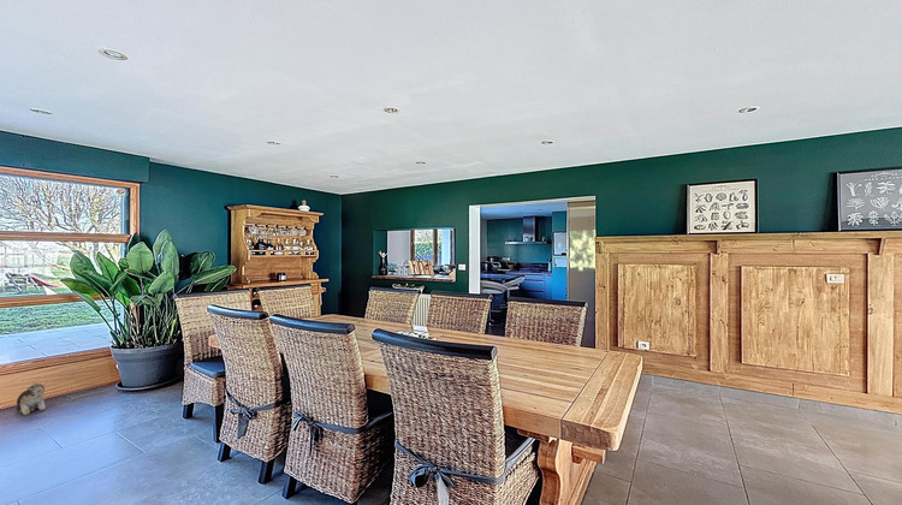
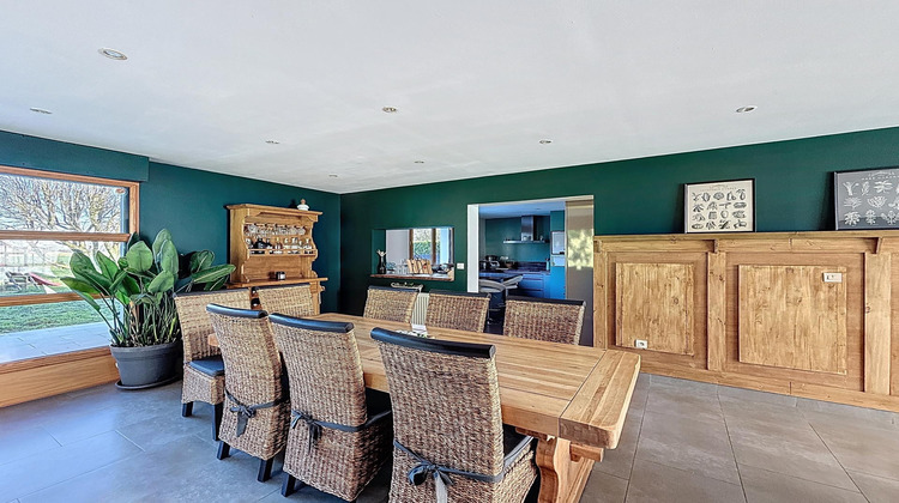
- plush toy (30, 396)
